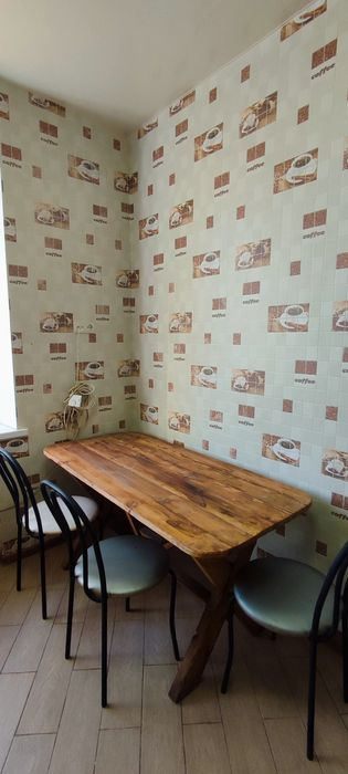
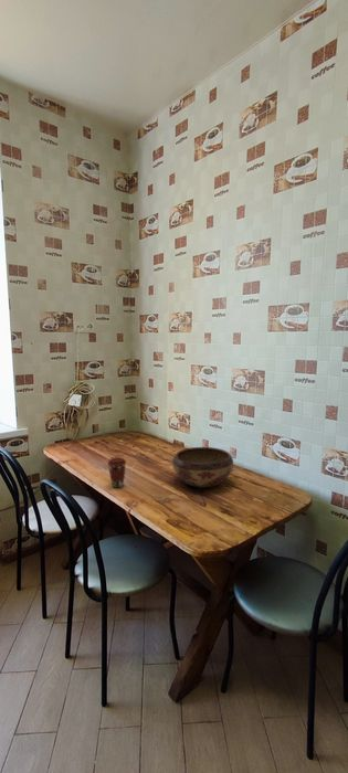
+ coffee cup (117, 472)
+ decorative bowl (202, 468)
